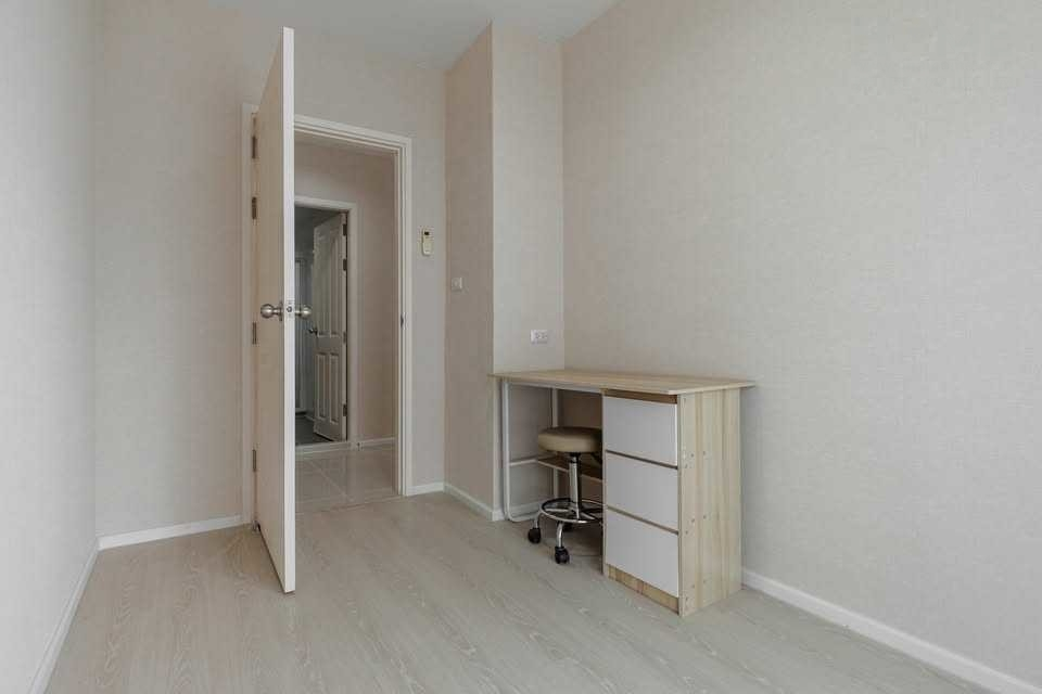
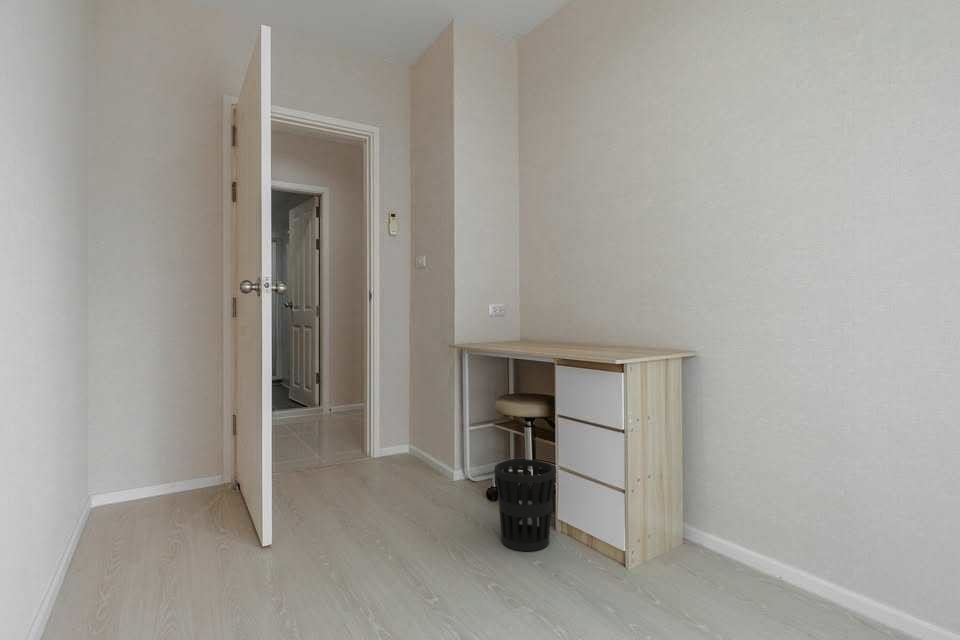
+ wastebasket (525, 503)
